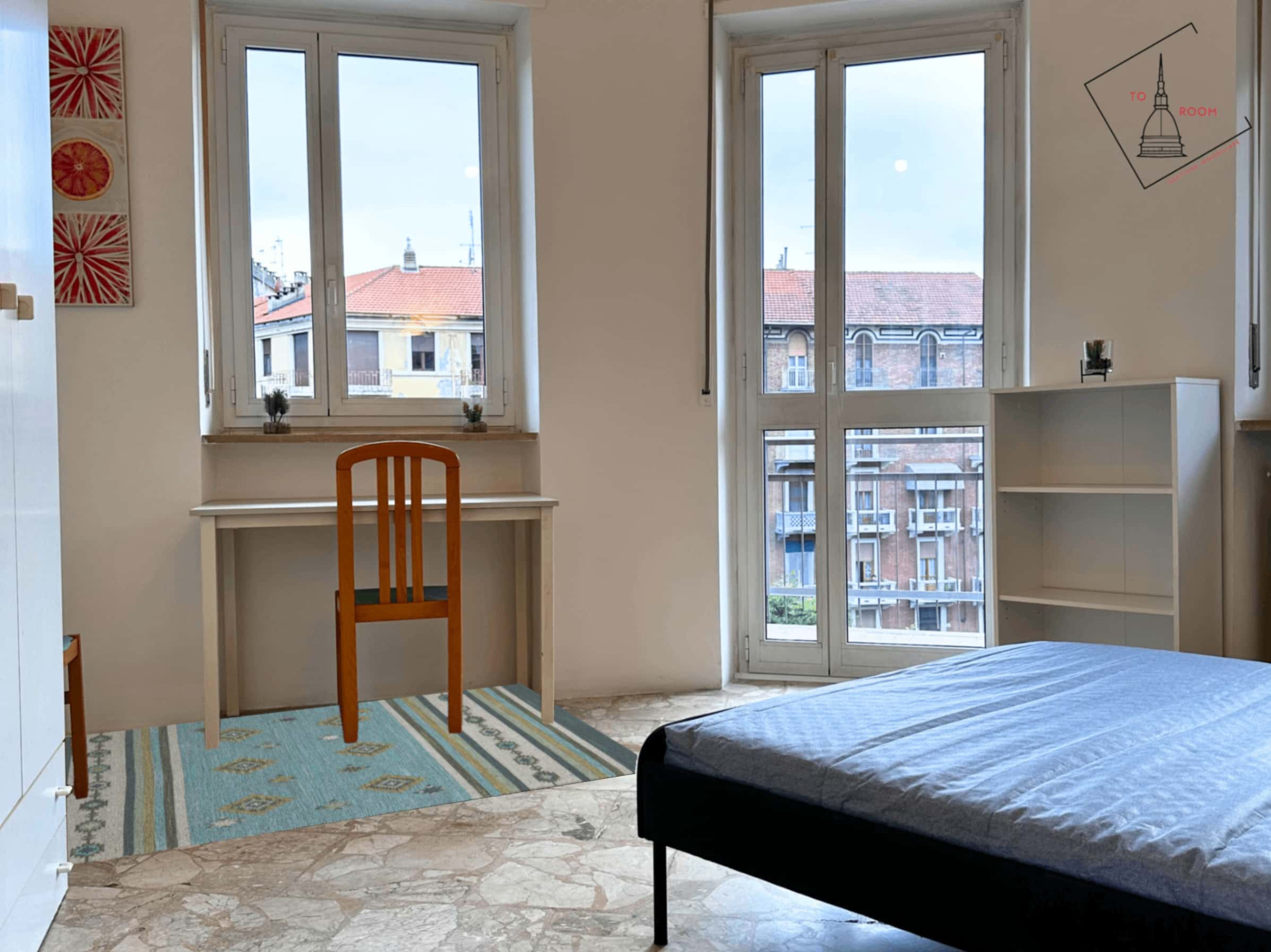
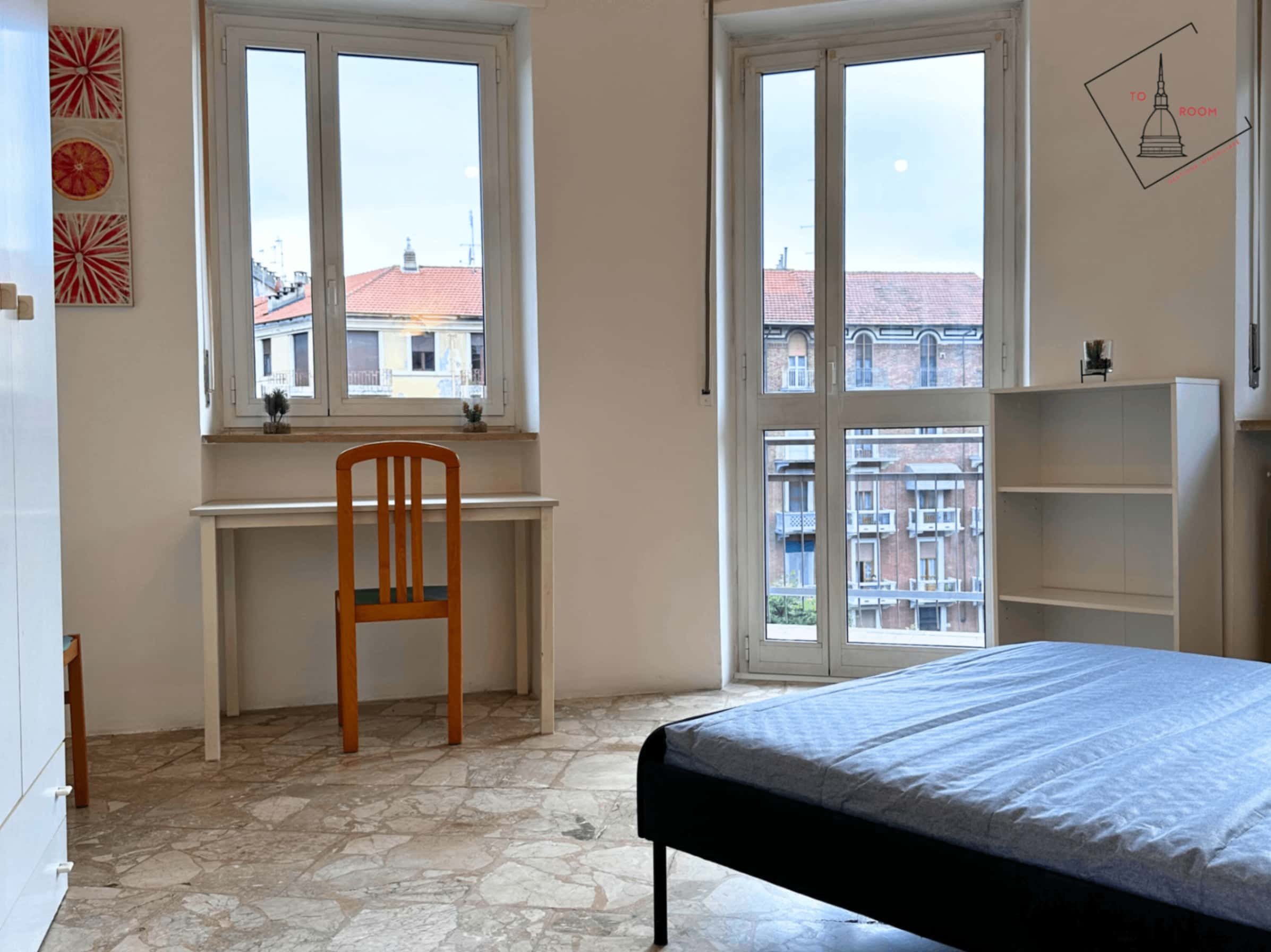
- rug (308, 758)
